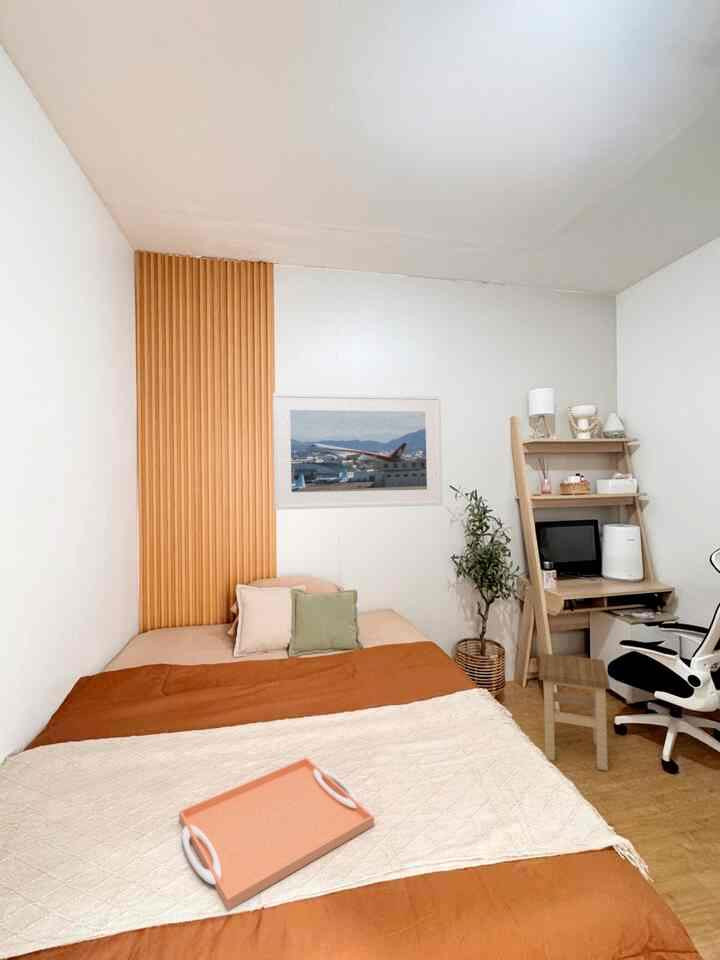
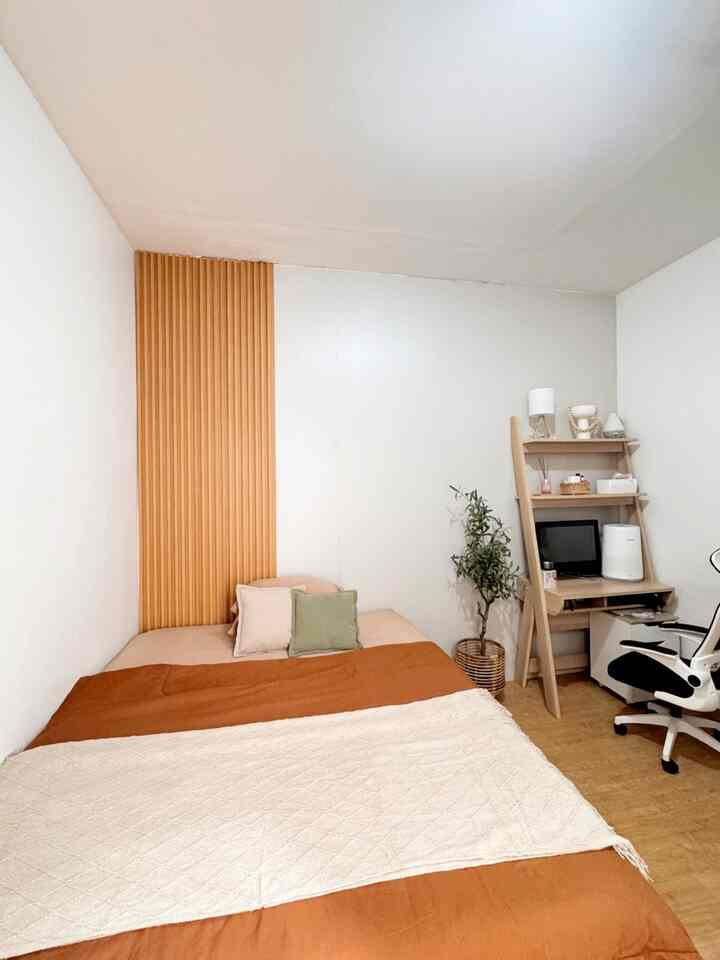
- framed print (360, 450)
- serving tray (275, 817)
- stool (573, 703)
